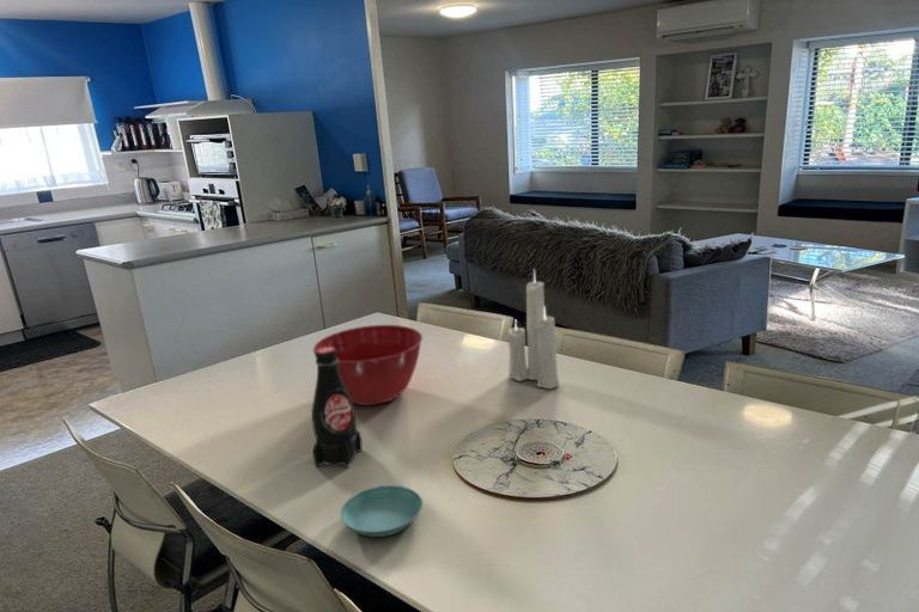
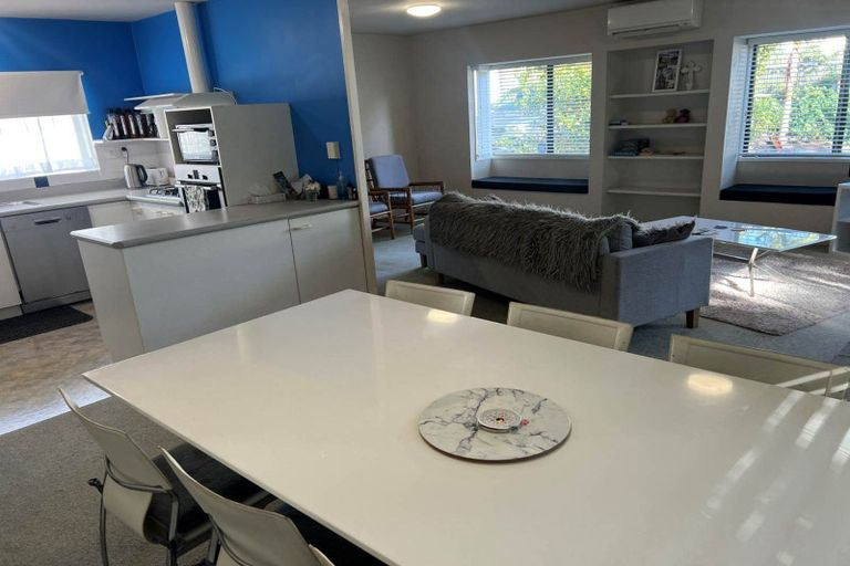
- candle (532, 323)
- saucer (382, 513)
- mixing bowl (370, 368)
- bottle (331, 404)
